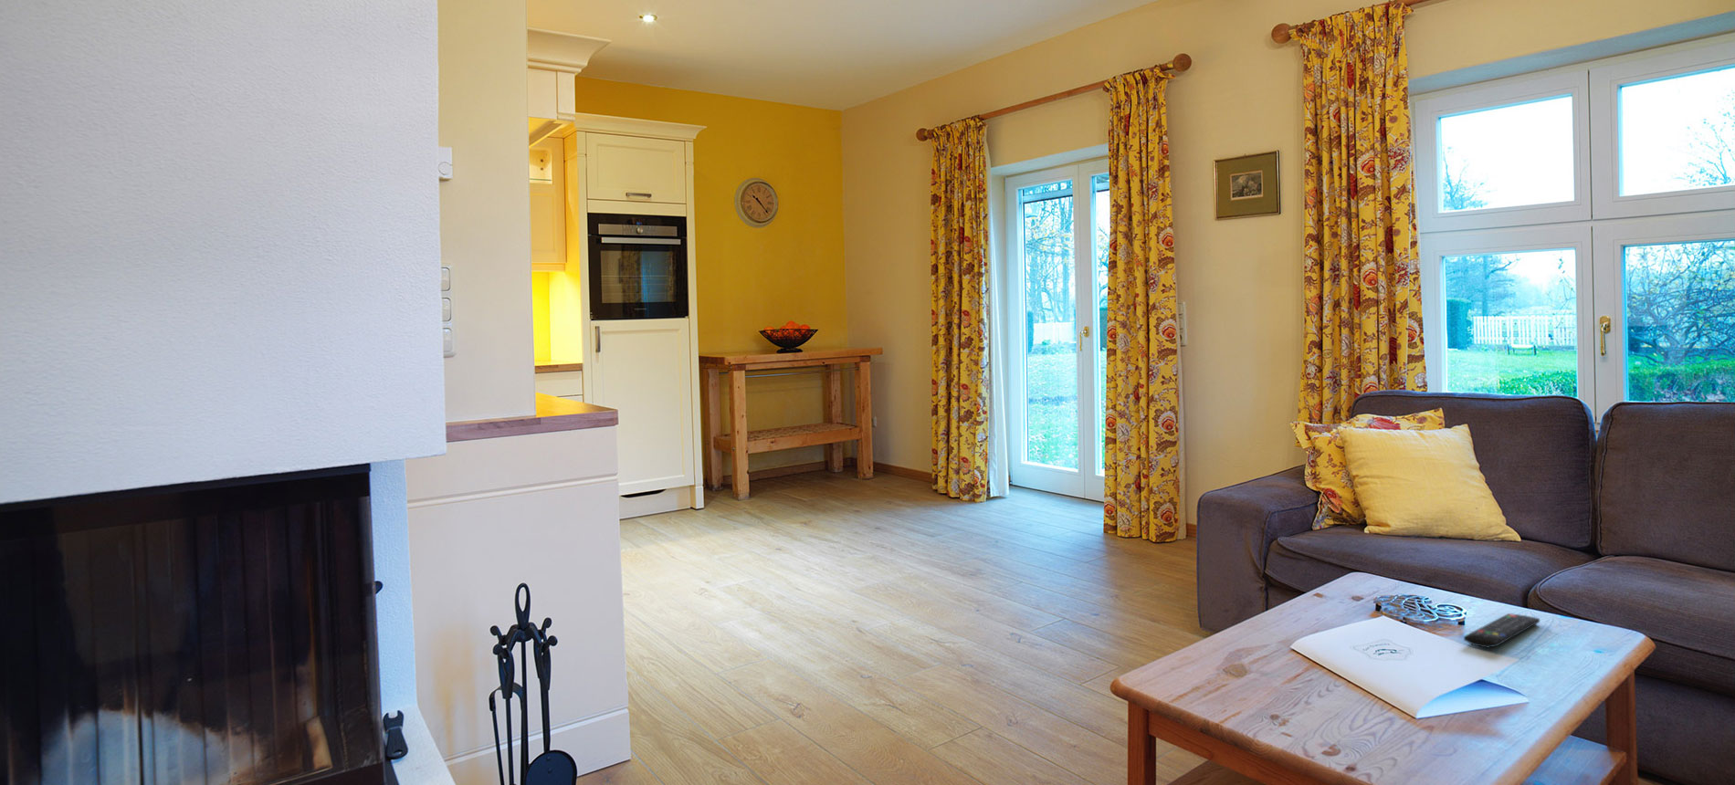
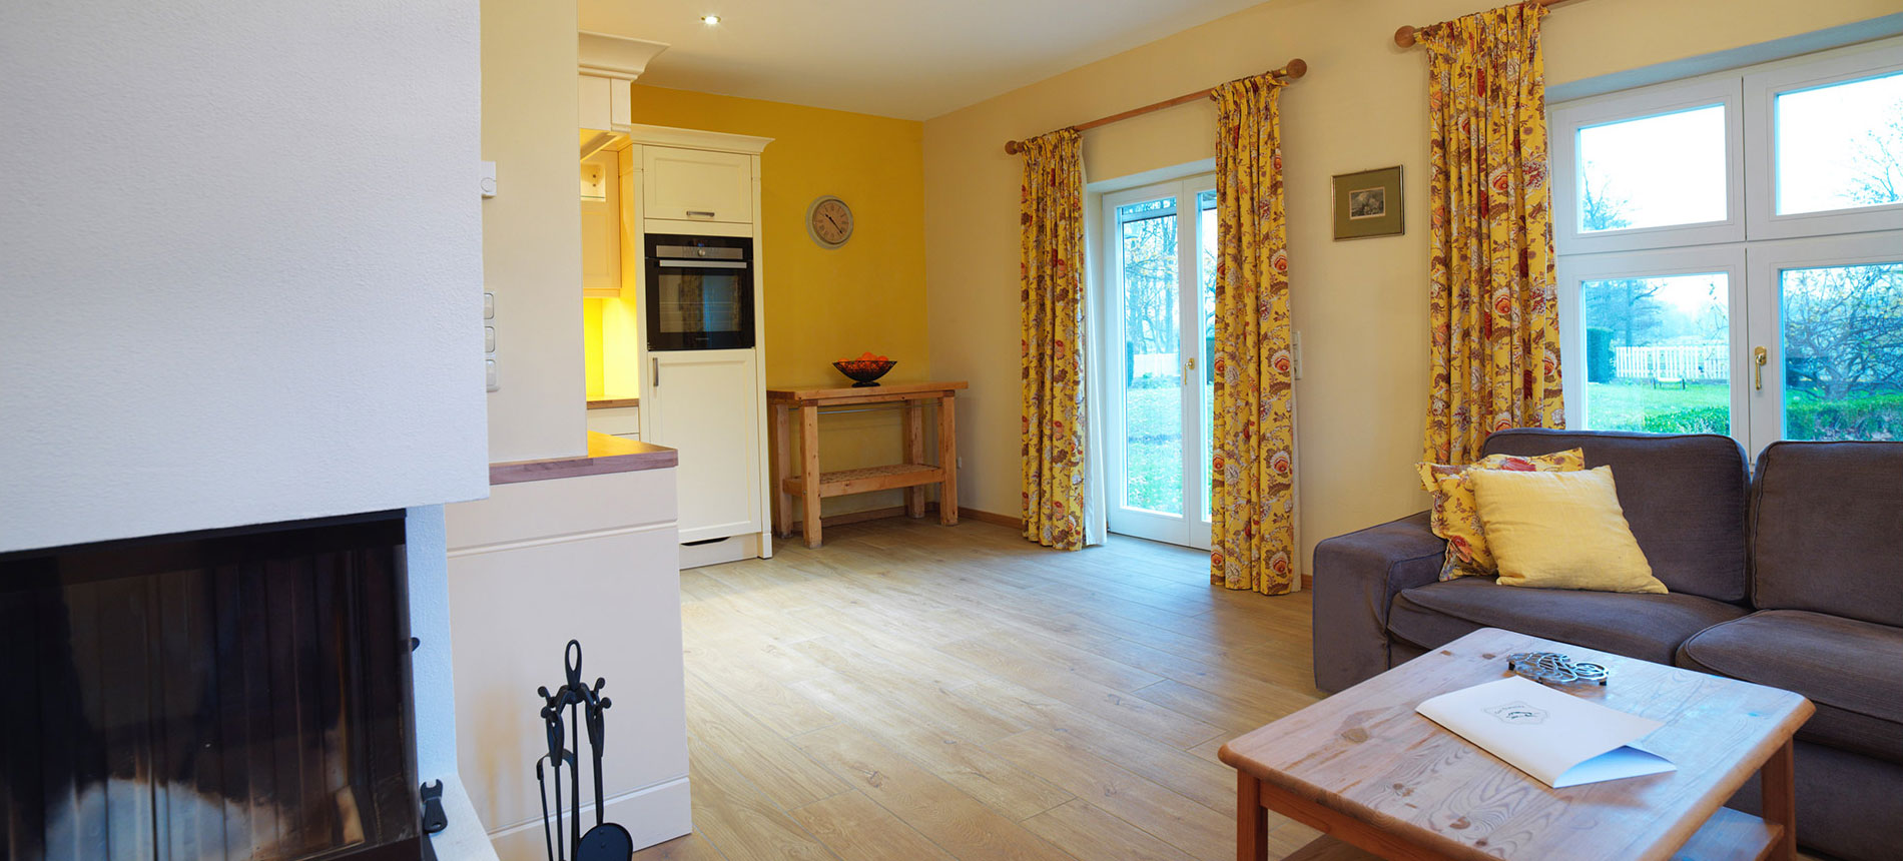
- remote control (1503, 630)
